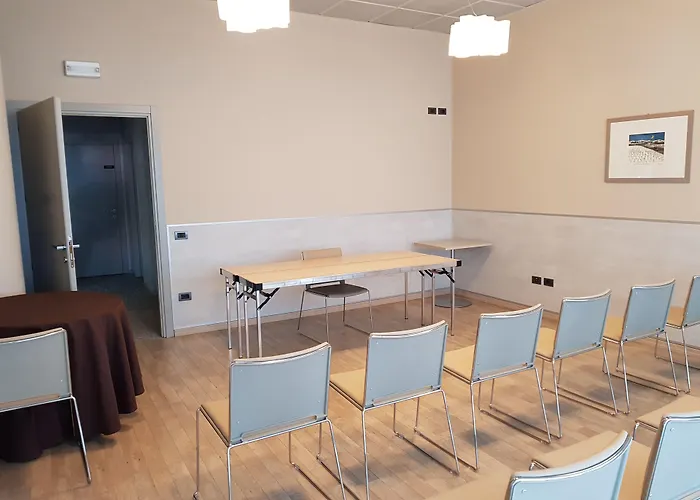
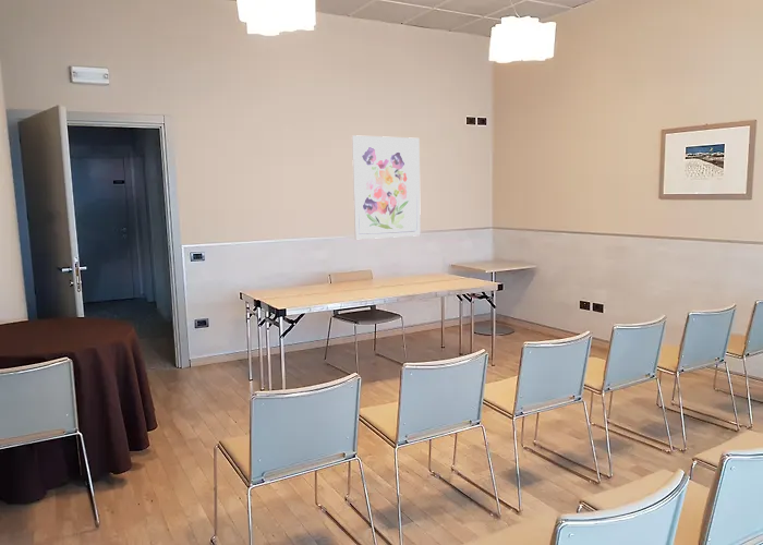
+ wall art (387, 187)
